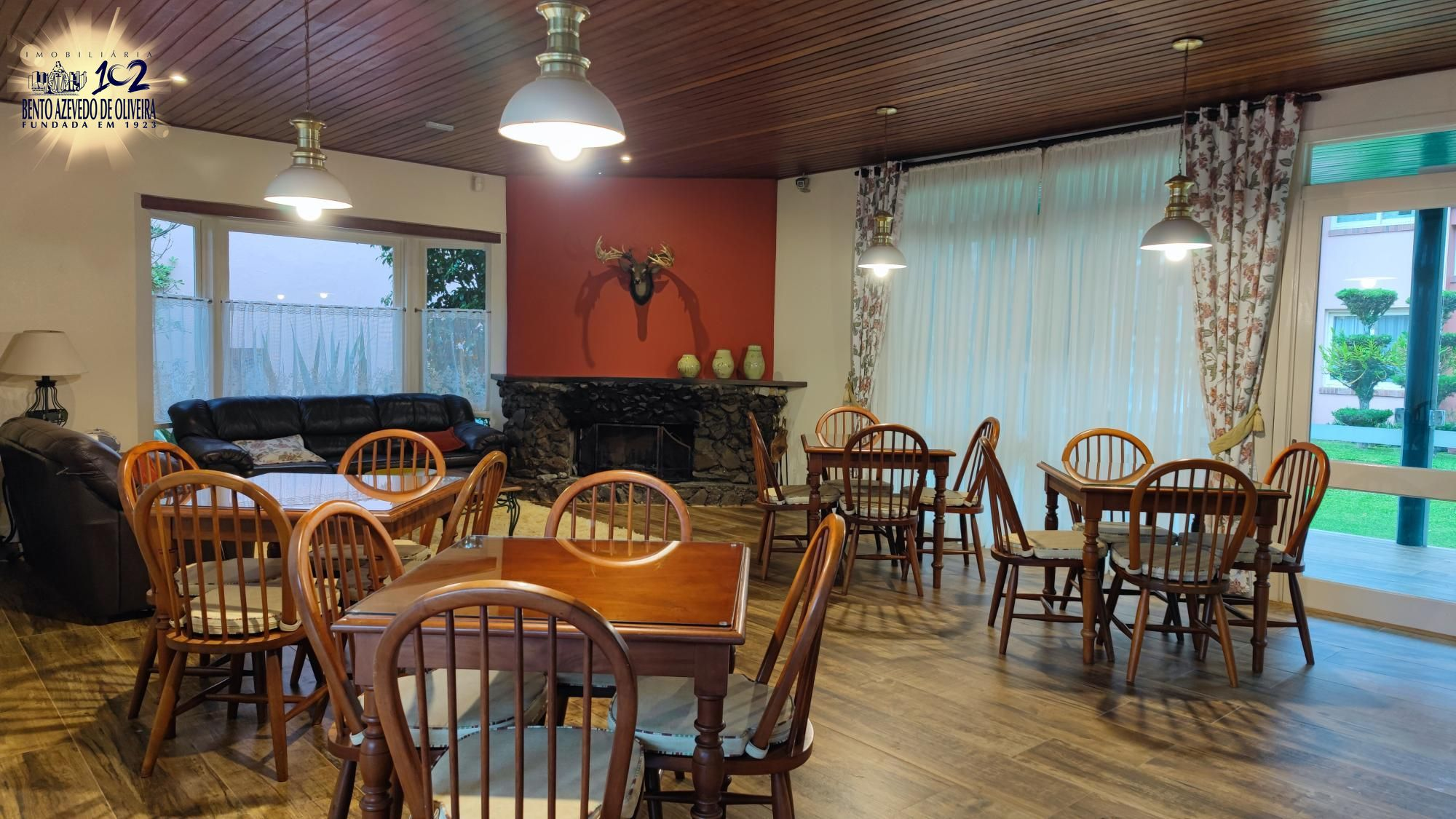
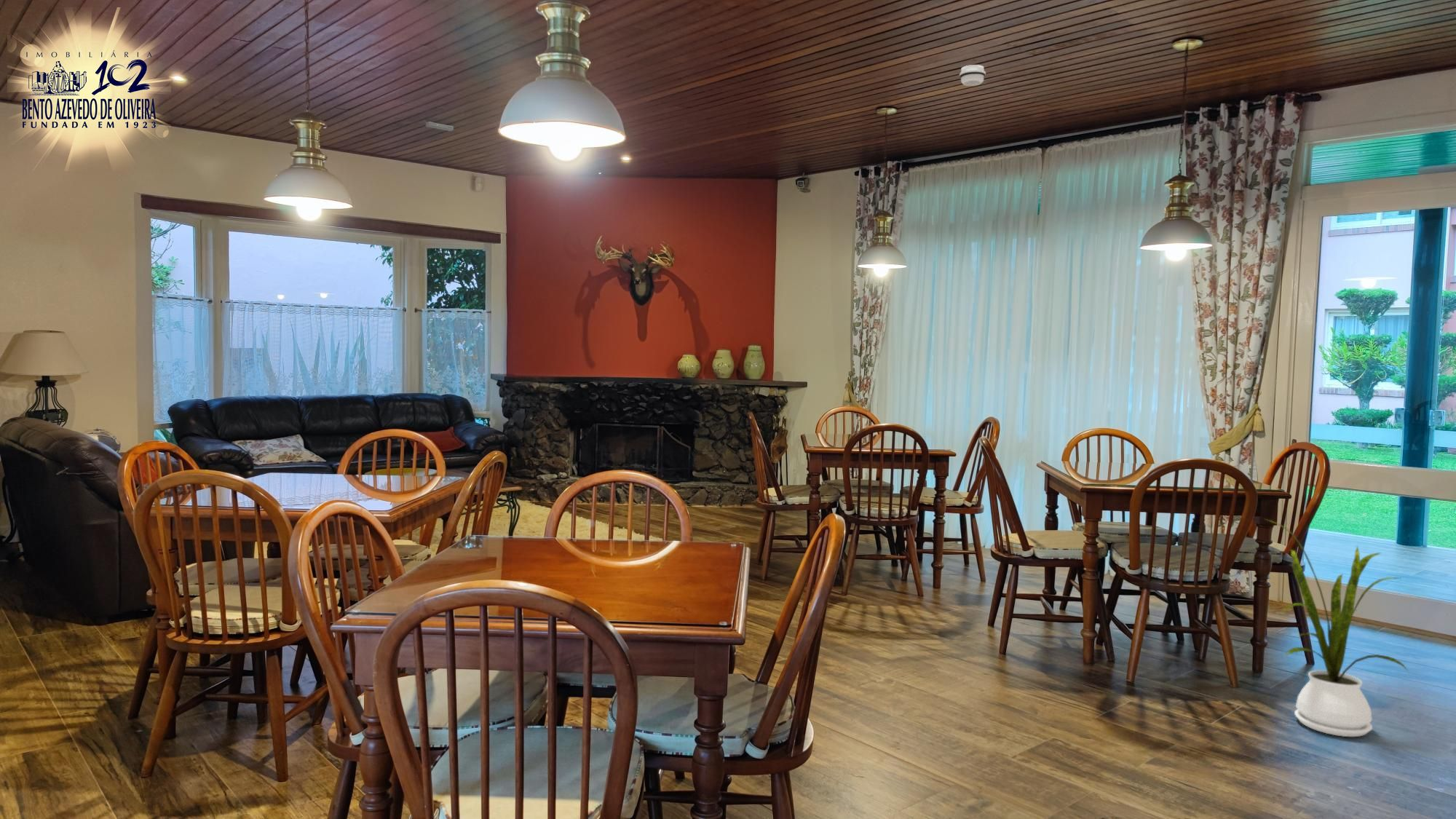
+ house plant (1329, 625)
+ smoke detector (972, 75)
